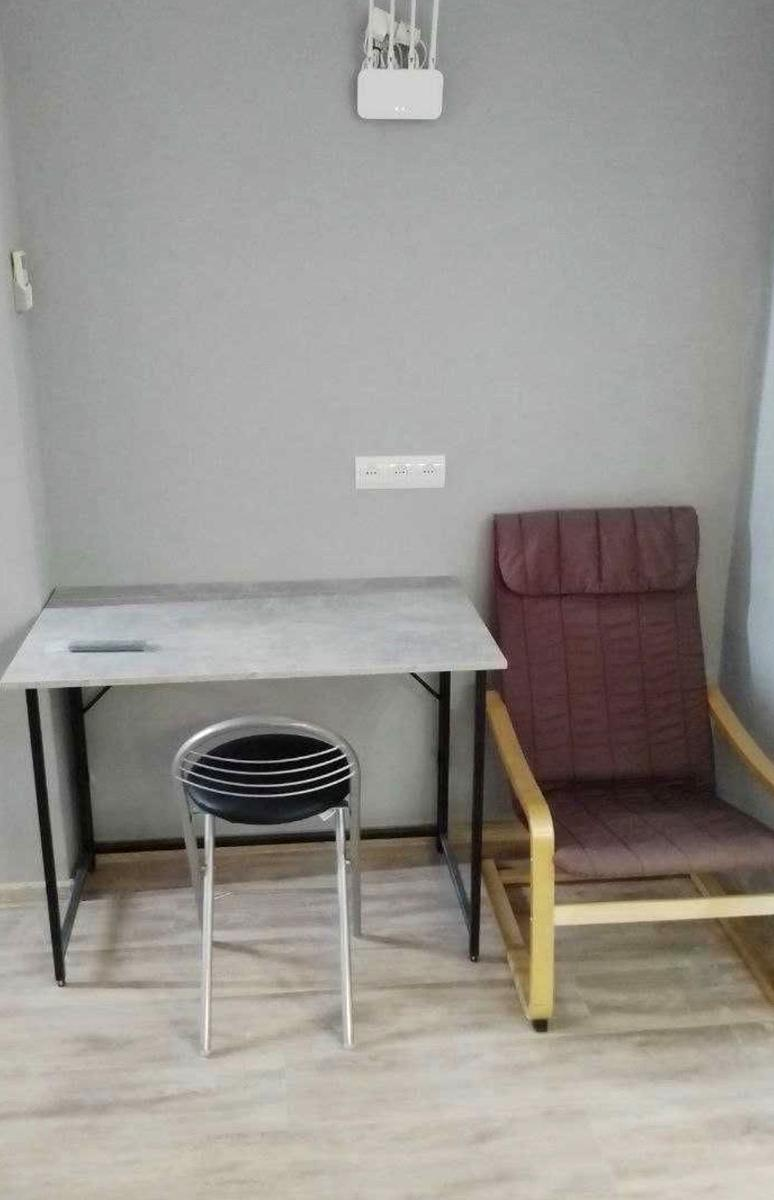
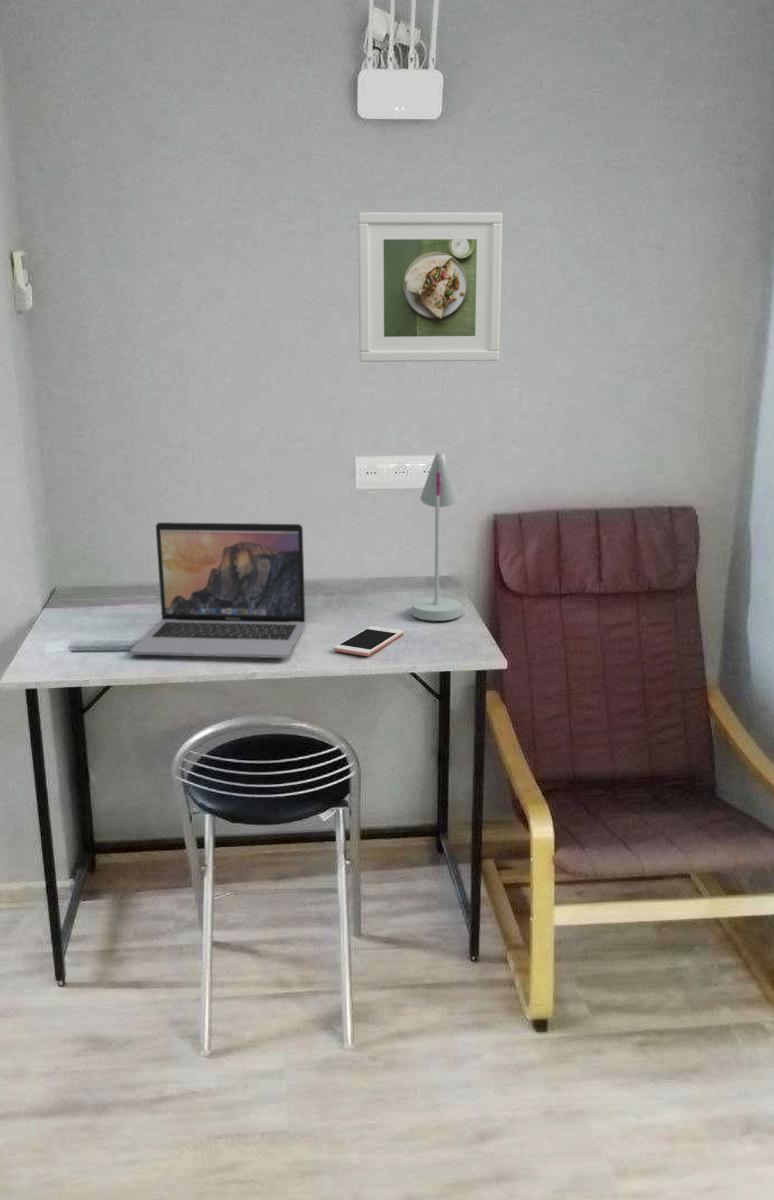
+ desk lamp (438, 528)
+ laptop (218, 588)
+ cell phone (369, 640)
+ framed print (429, 288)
